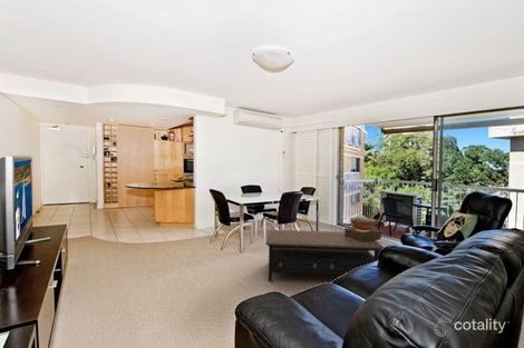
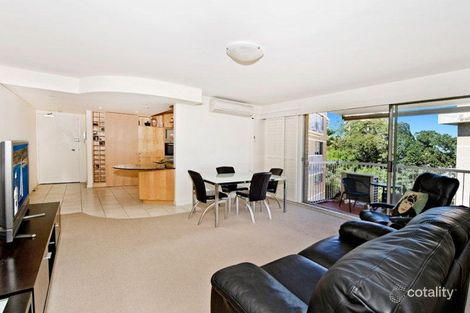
- coffee table (319, 255)
- snow globe (362, 222)
